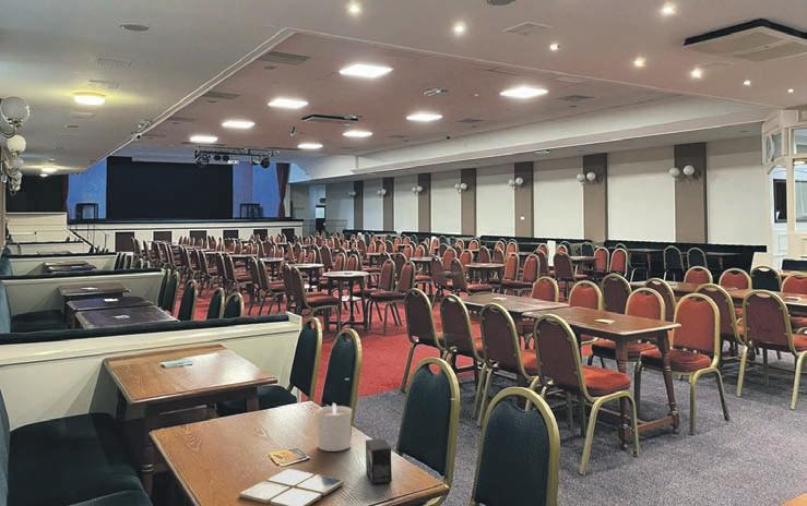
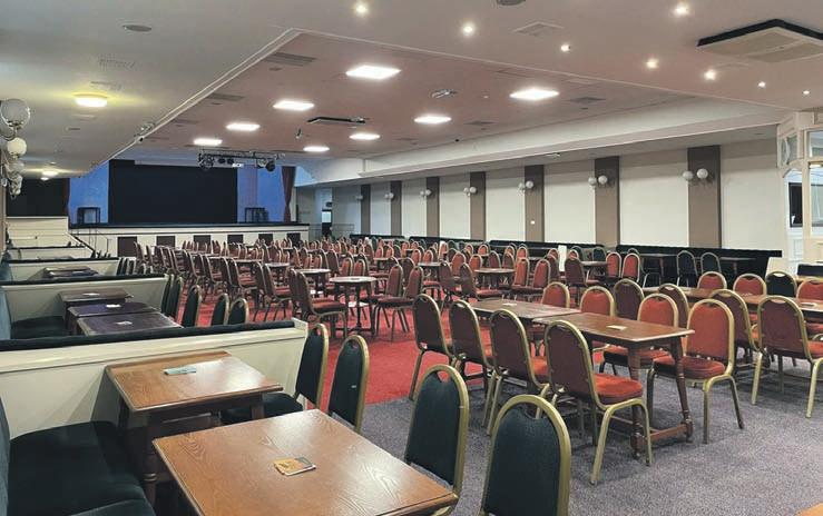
- small box (378, 460)
- drink coaster (293, 487)
- candle (334, 424)
